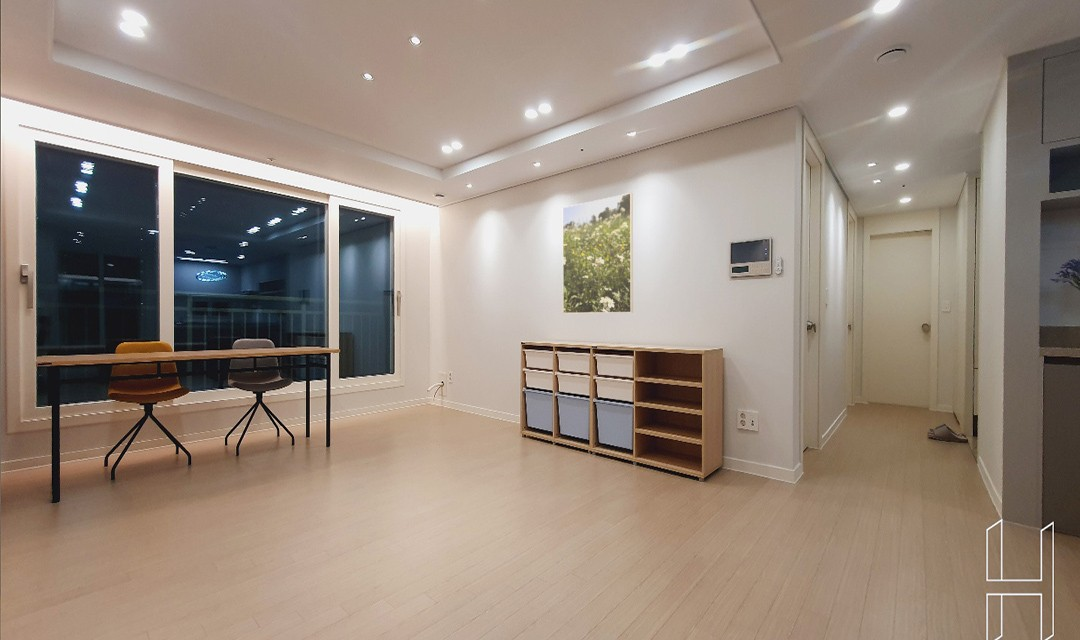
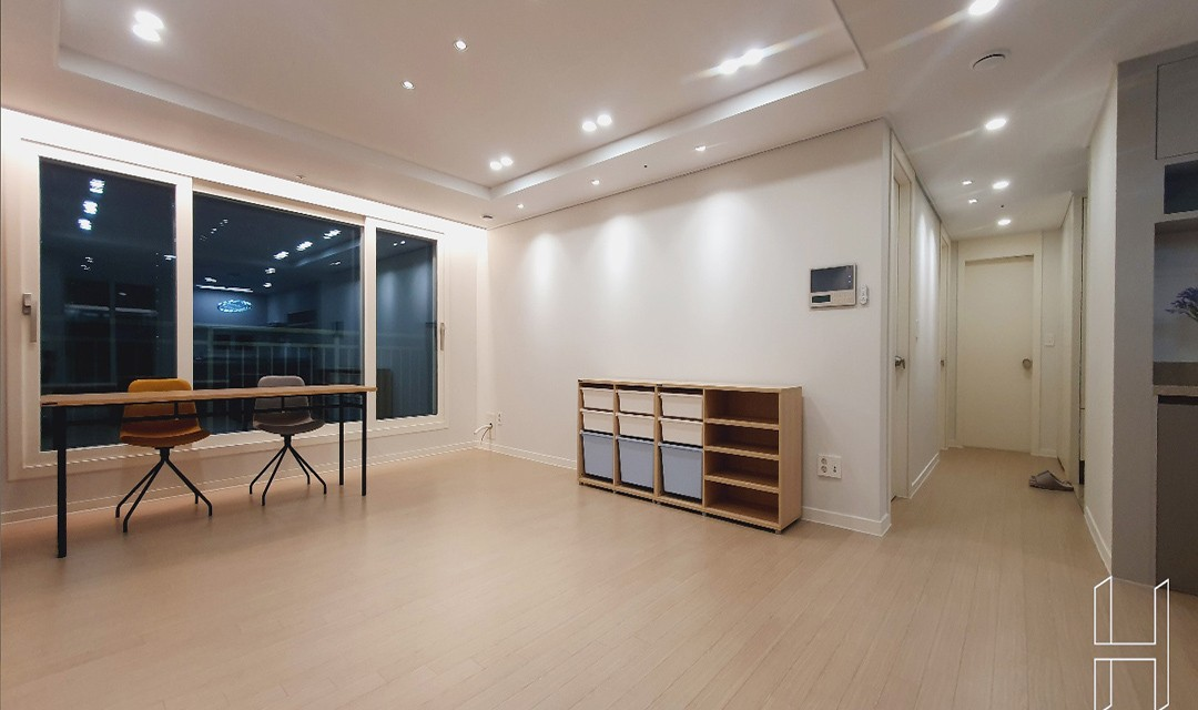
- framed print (595, 257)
